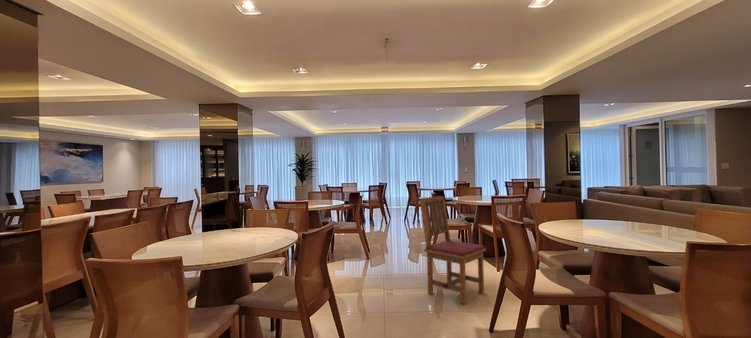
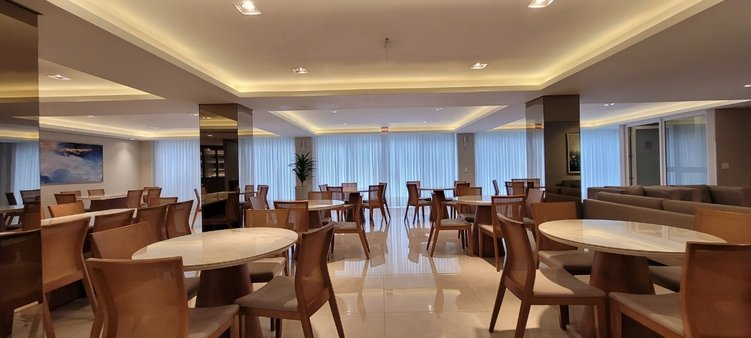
- dining chair (452, 244)
